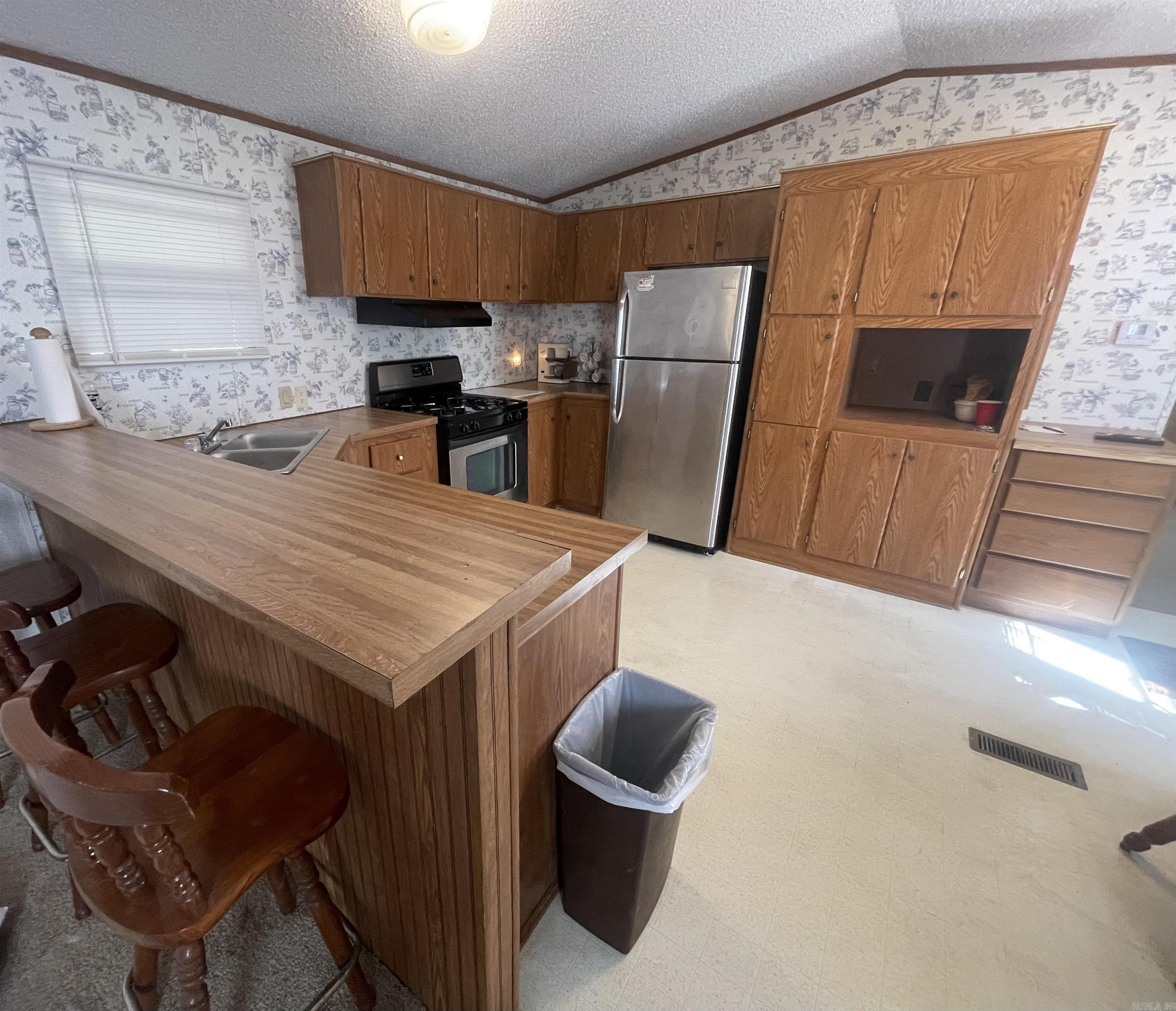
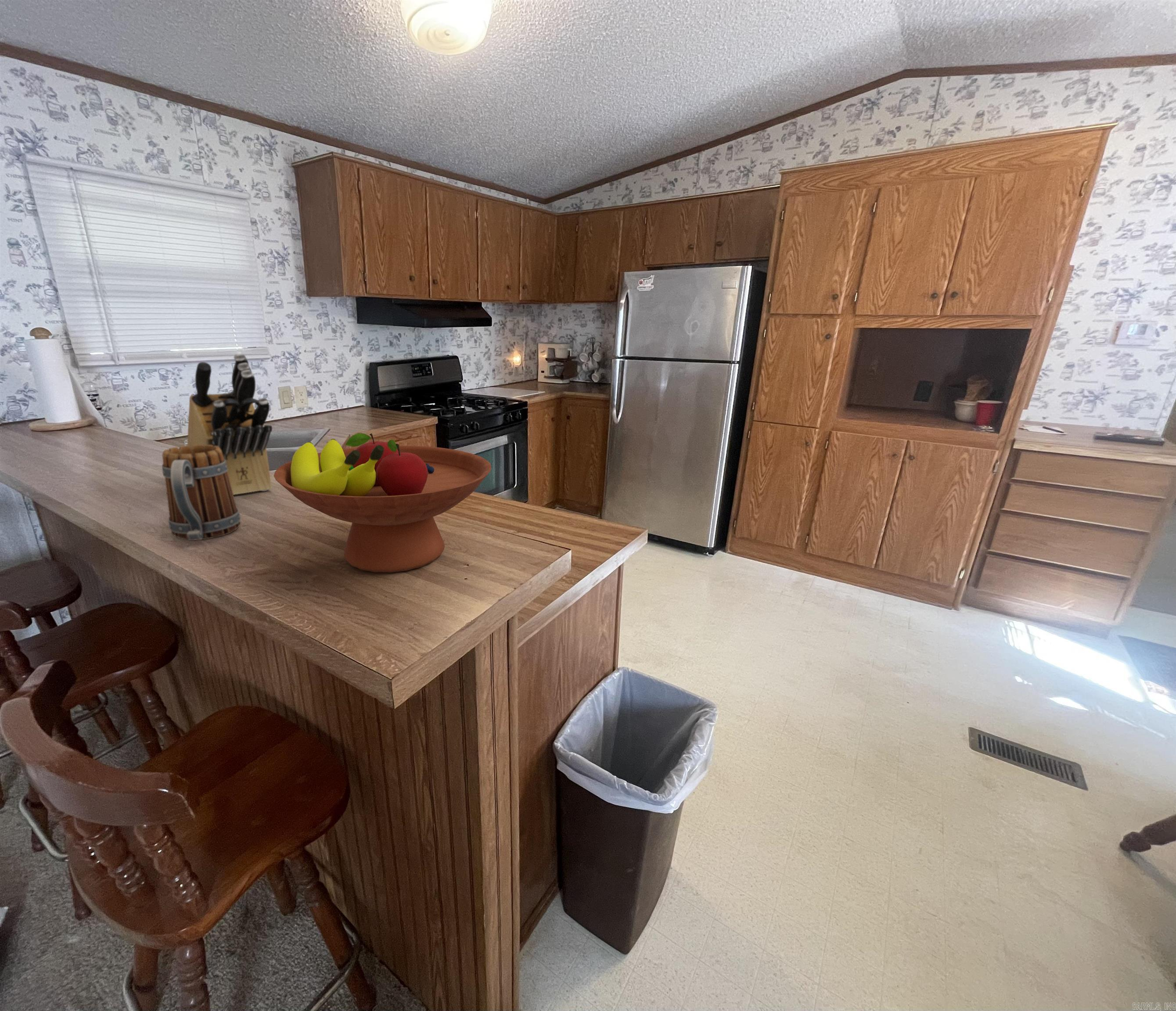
+ fruit bowl (392, 494)
+ mug (196, 495)
+ knife block (223, 421)
